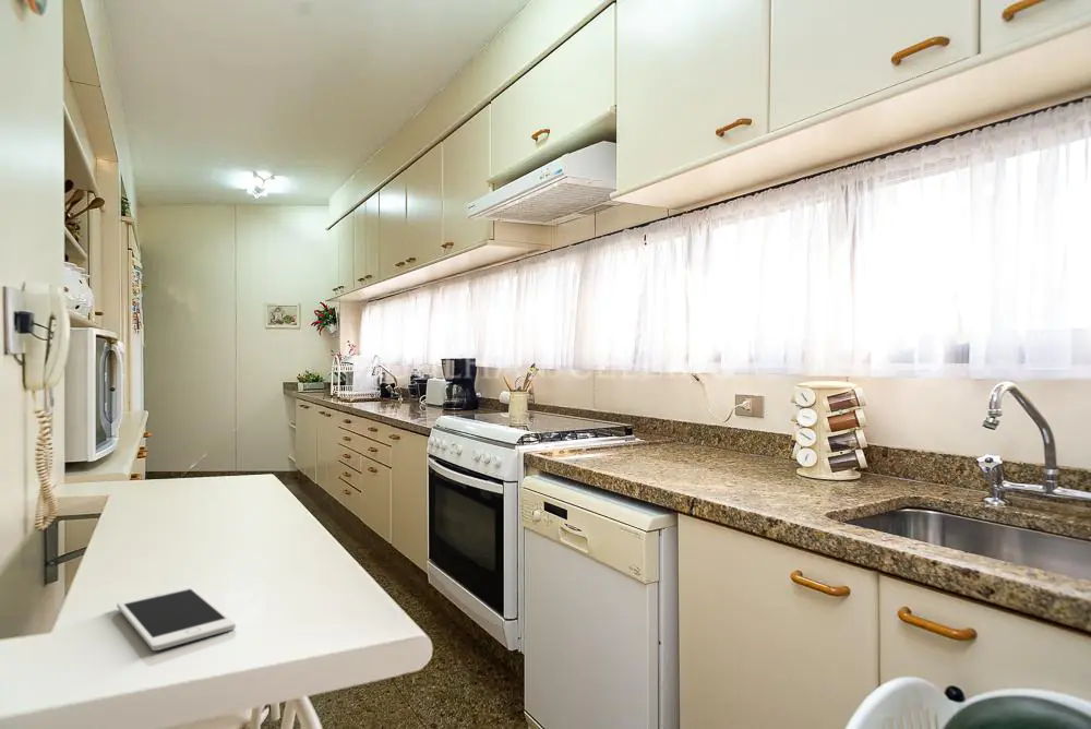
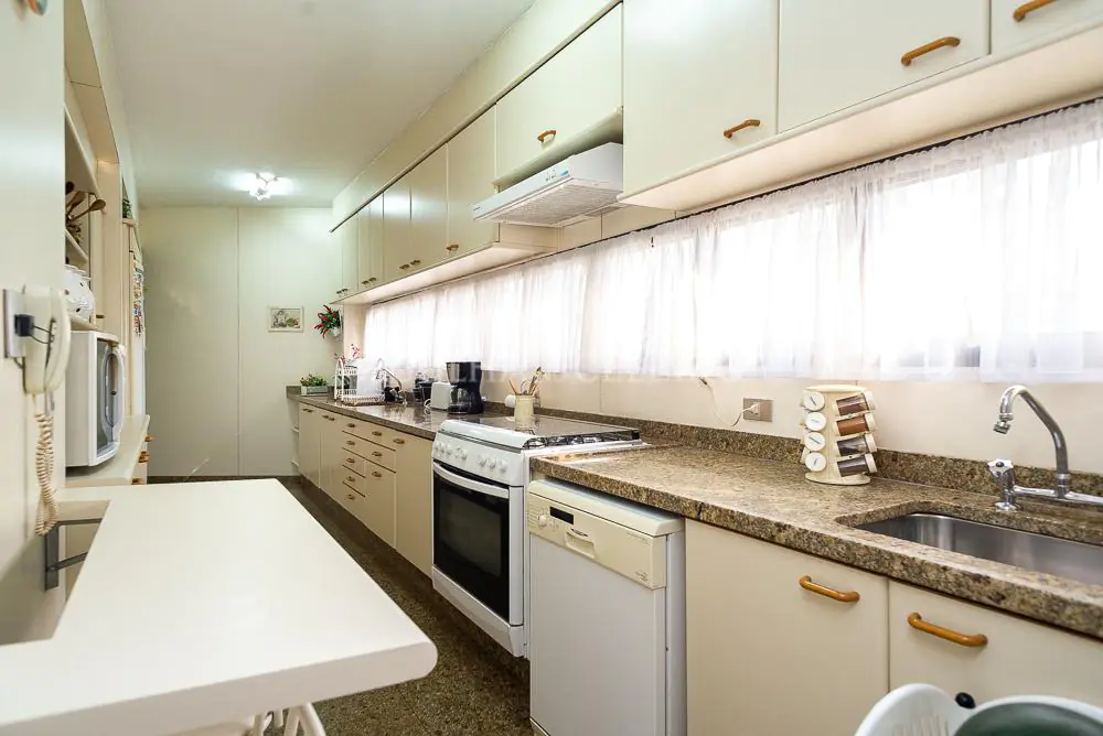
- cell phone (173, 614)
